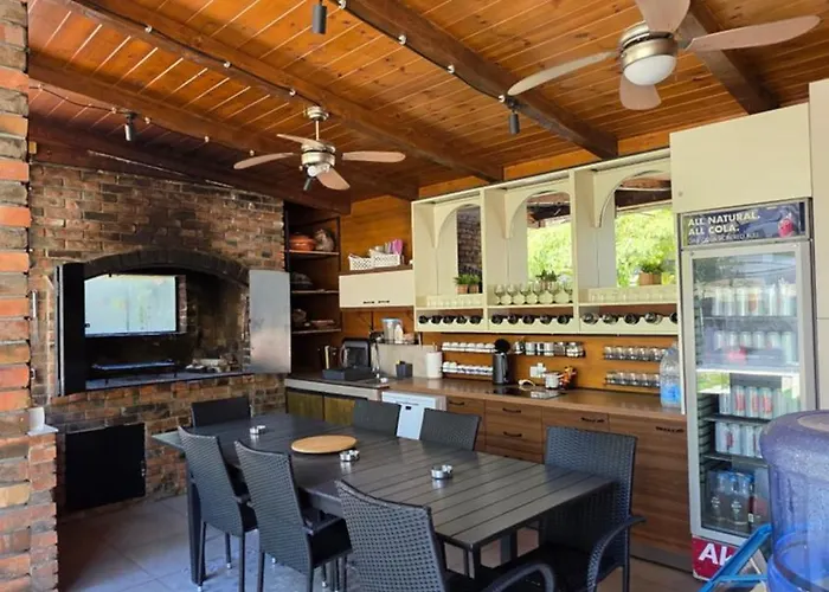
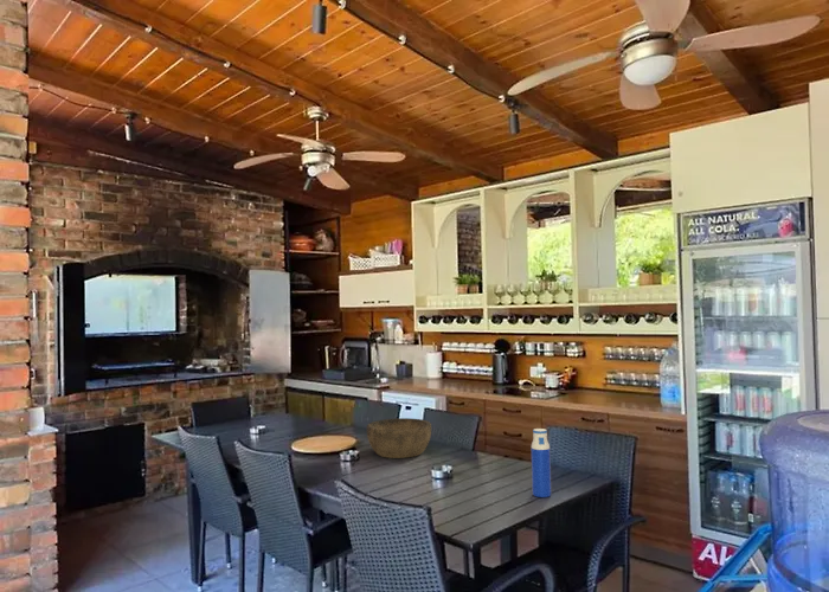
+ bowl (399, 438)
+ water bottle (540, 462)
